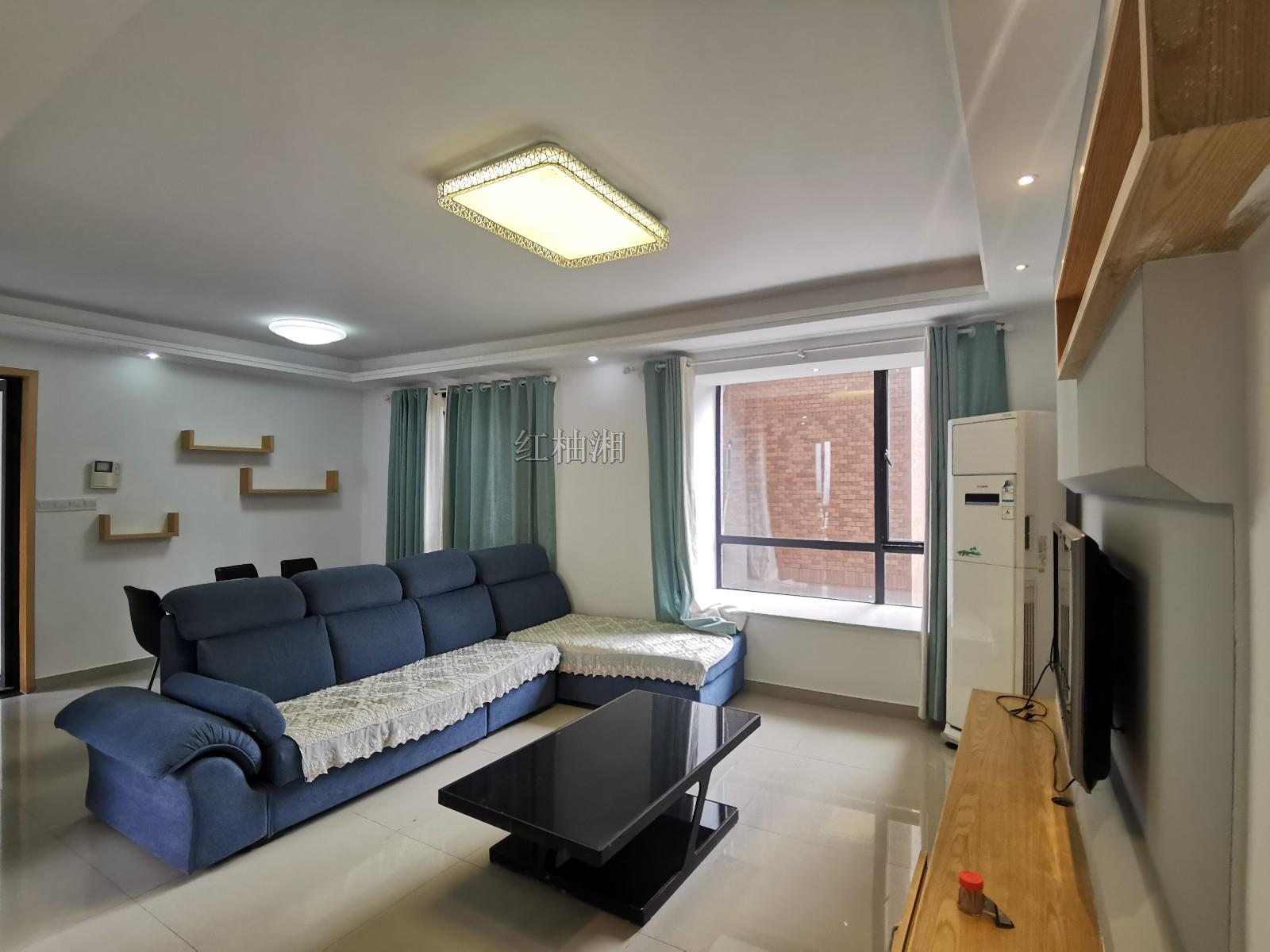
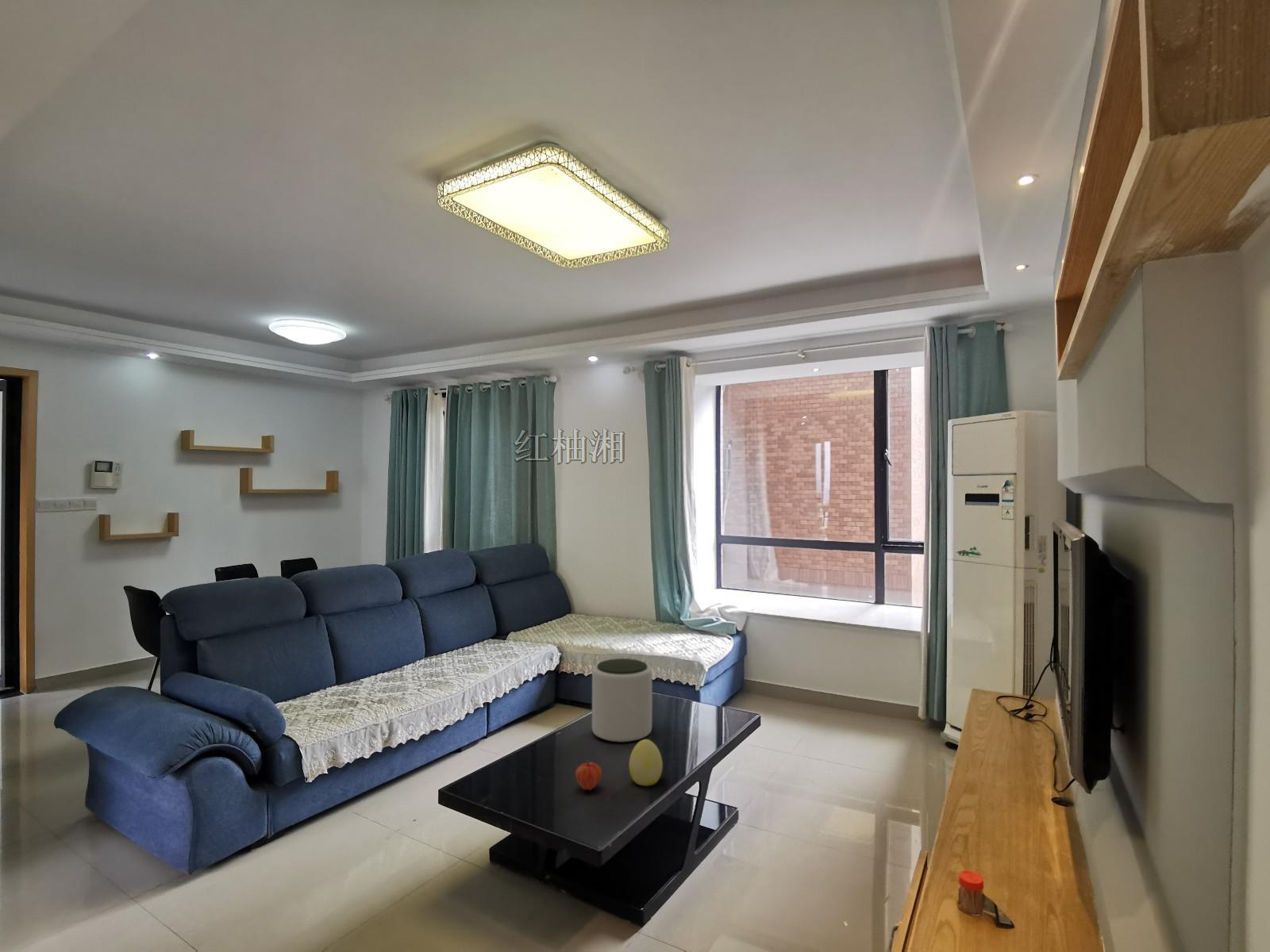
+ fruit (588, 774)
+ plant pot (622, 698)
+ decorative egg (645, 760)
